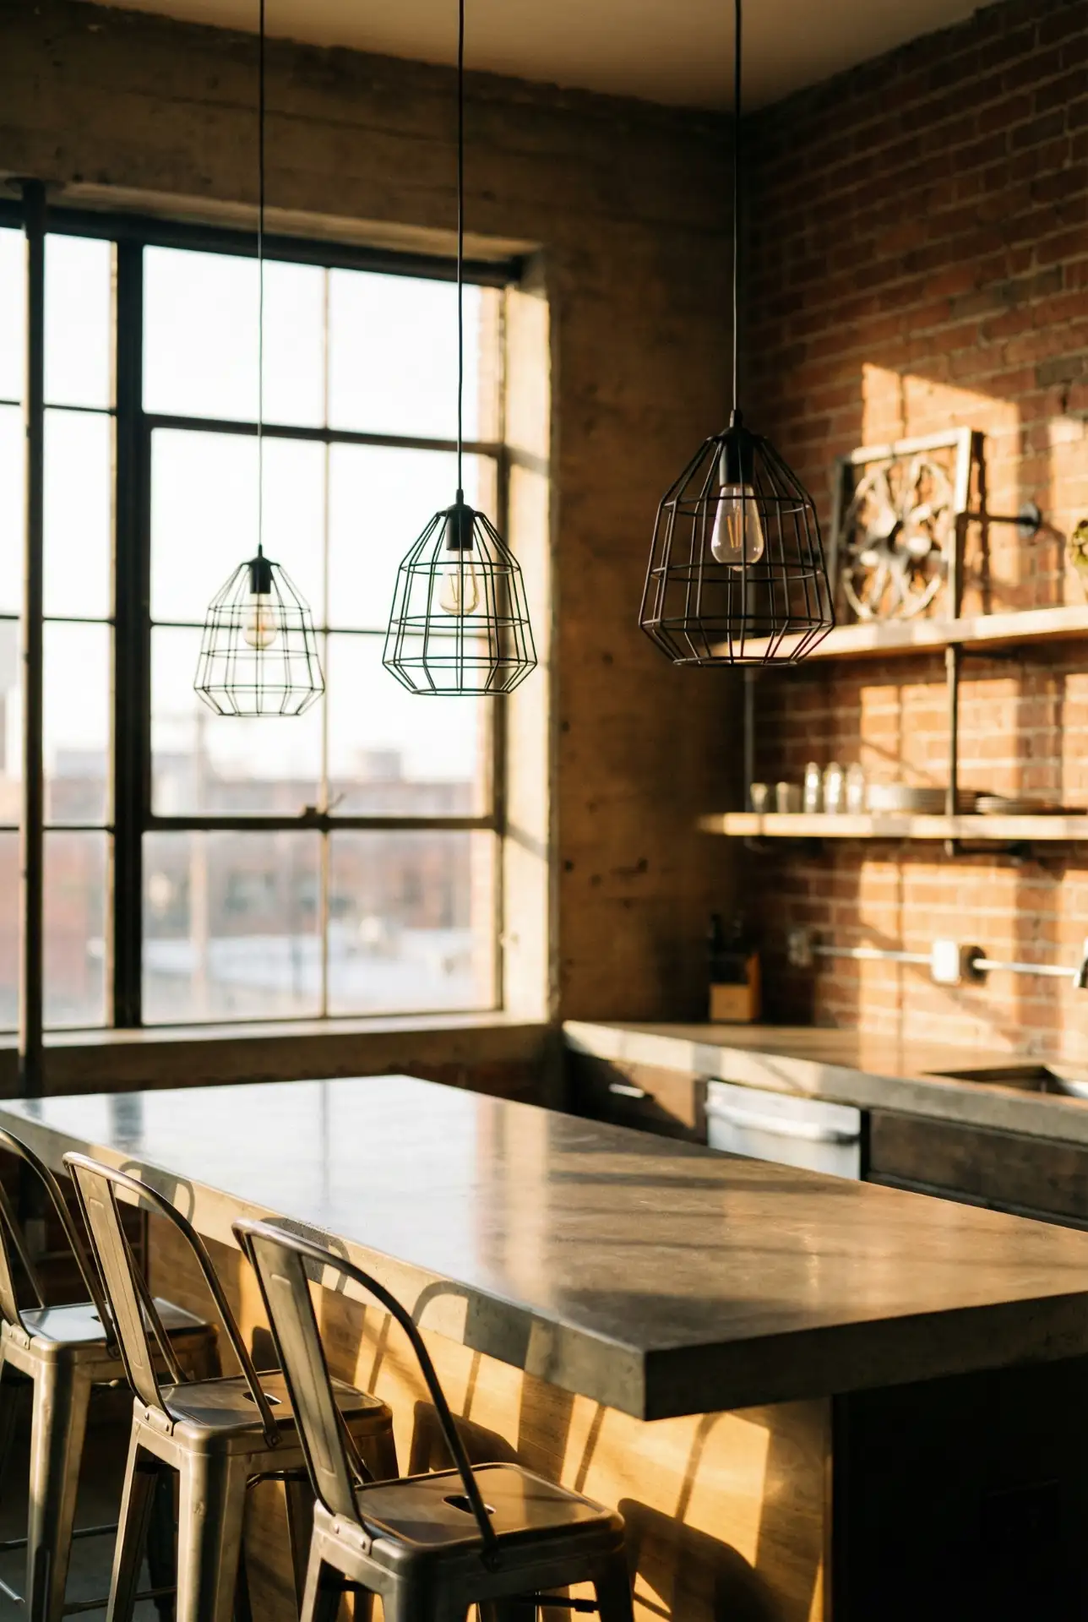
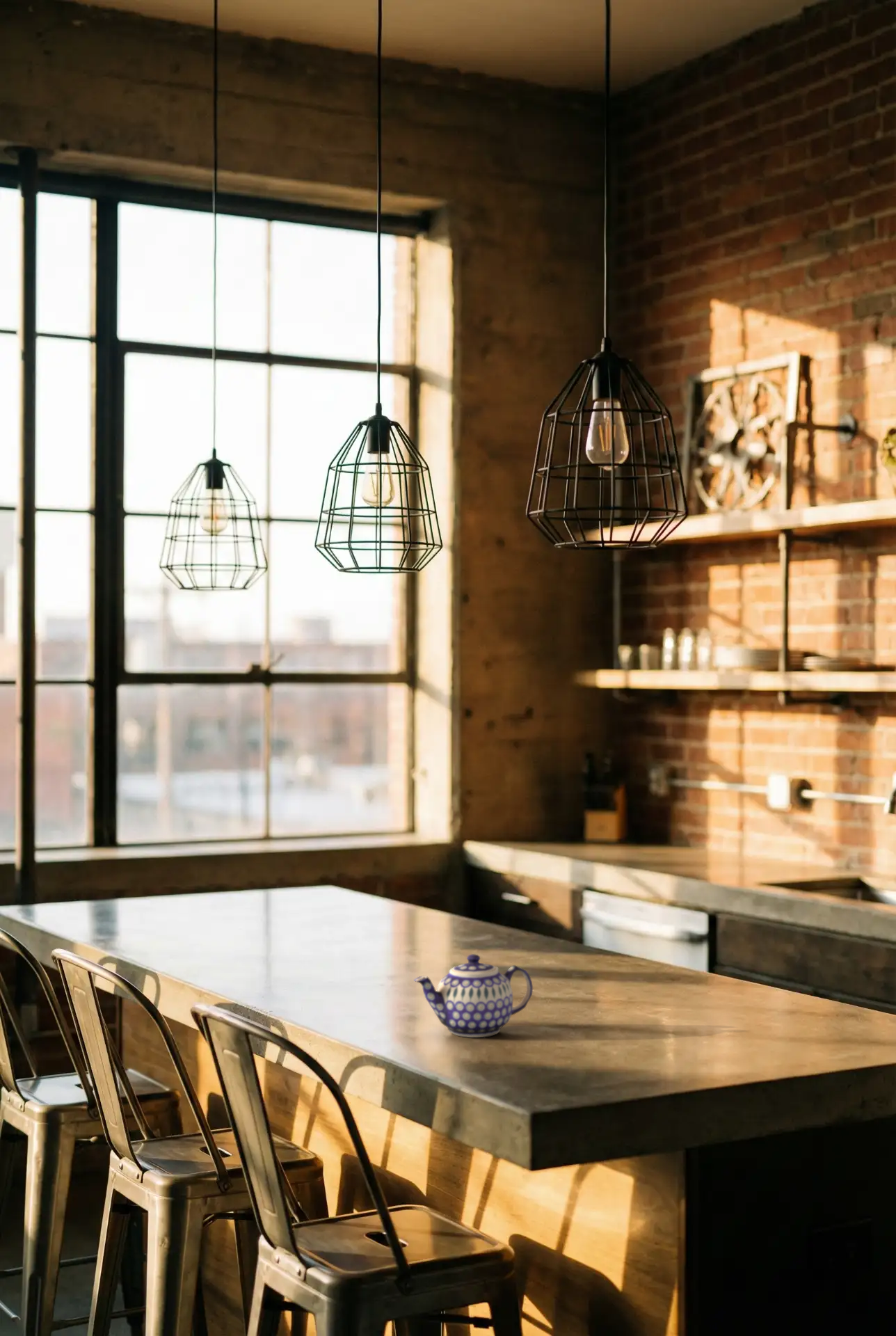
+ teapot (474, 993)
